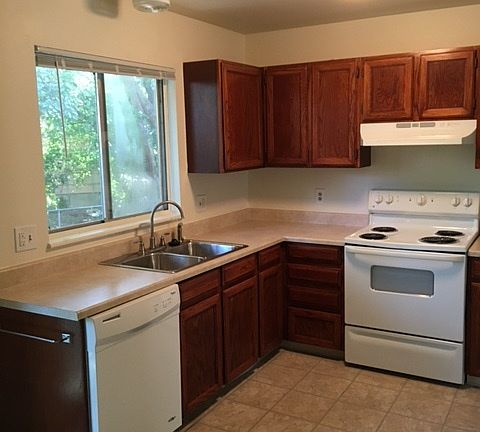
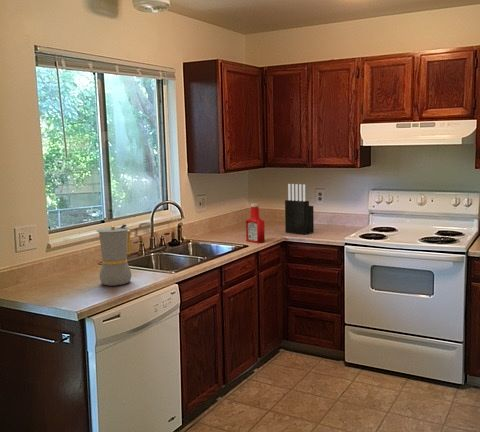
+ soap bottle (255, 222)
+ coffee maker (116, 253)
+ knife block (300, 208)
